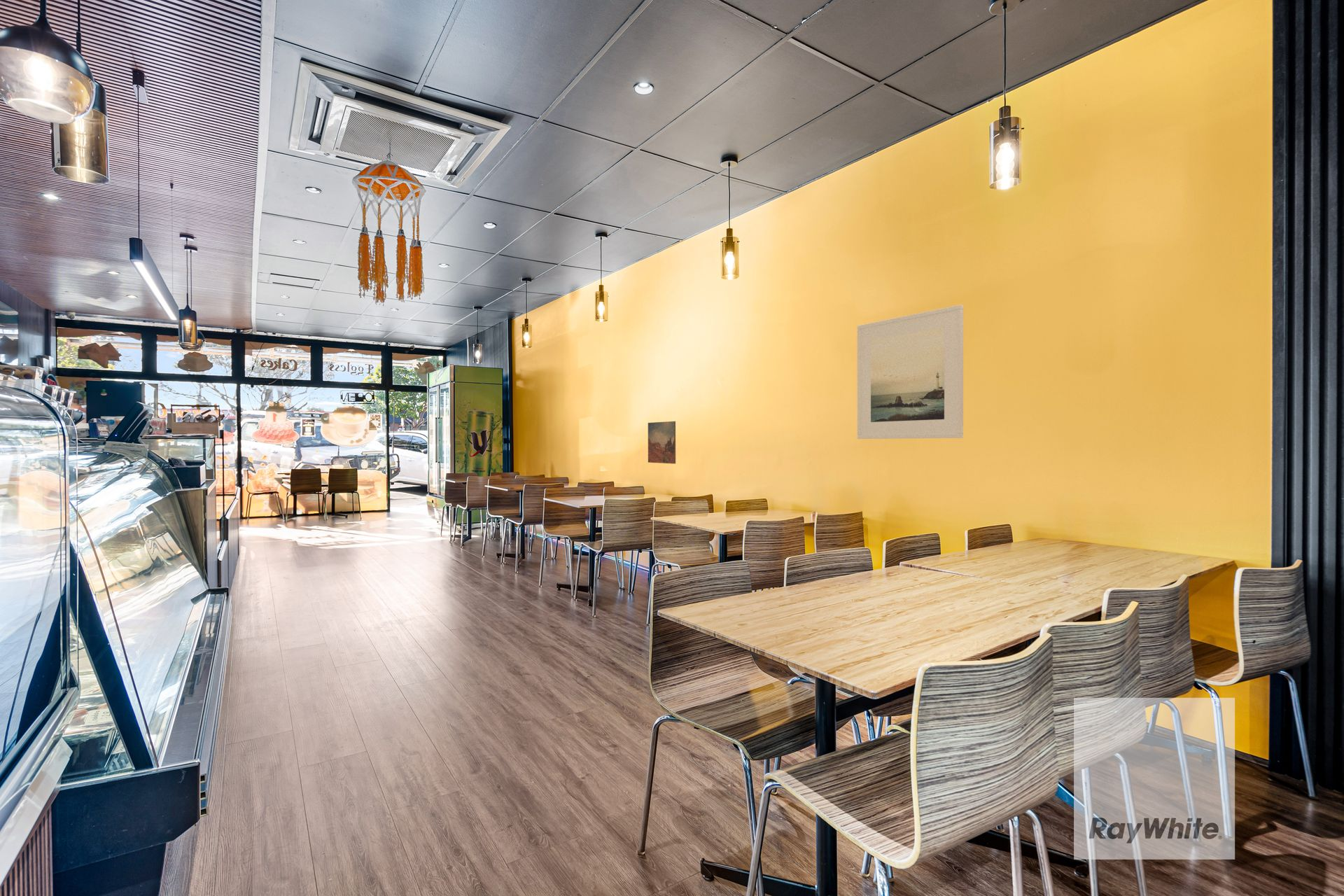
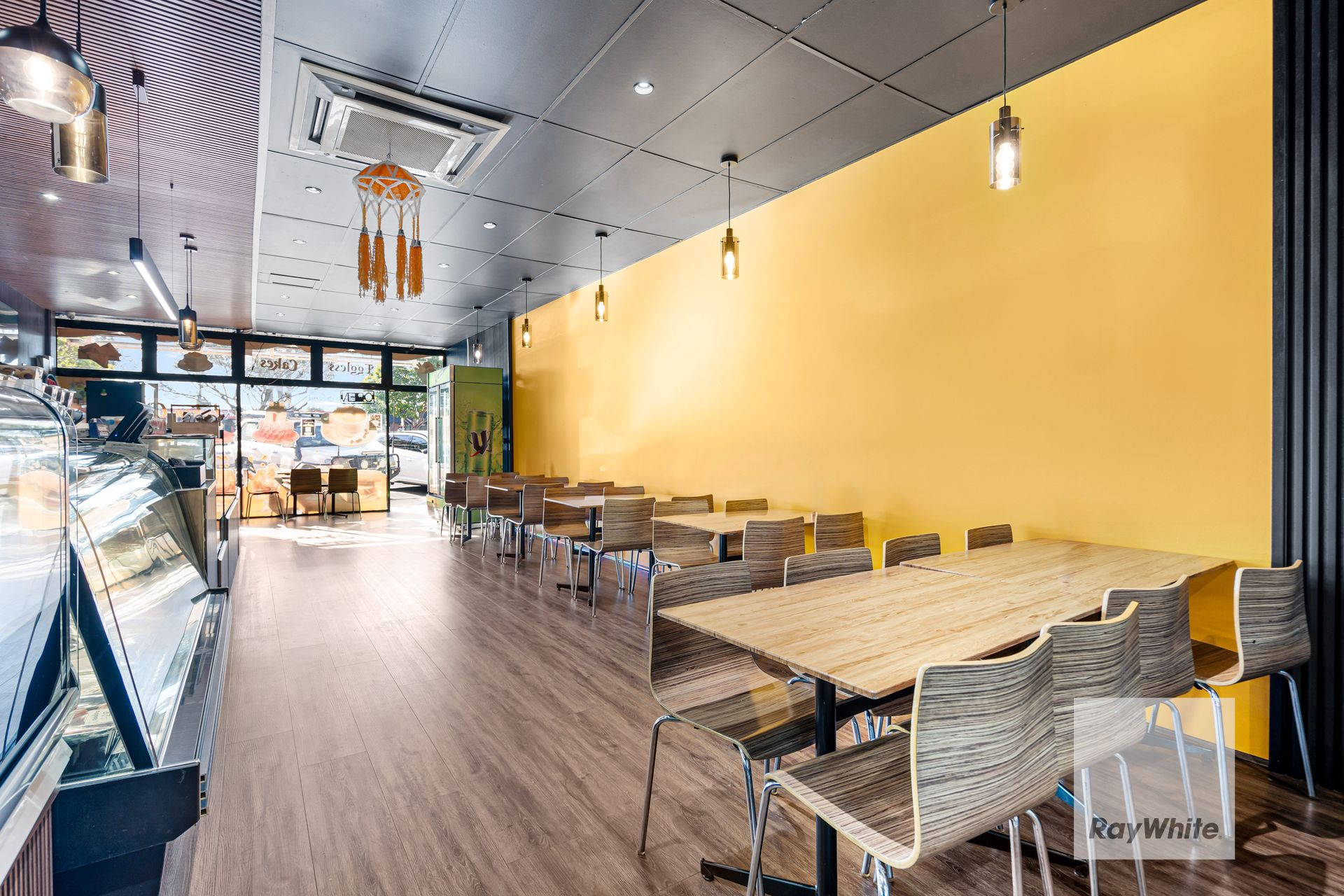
- wall art (661, 442)
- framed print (906, 377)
